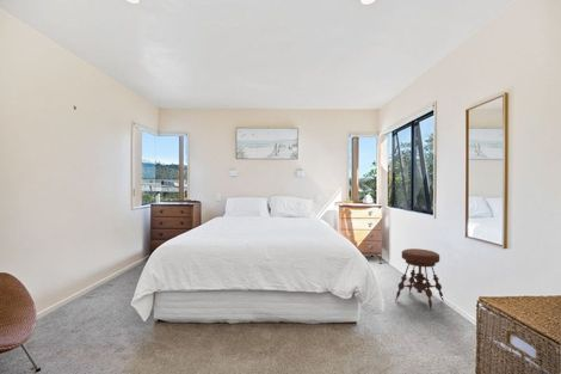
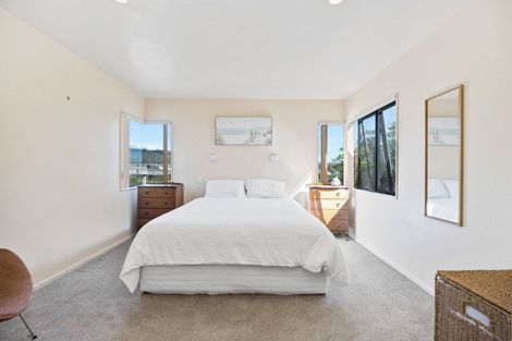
- stool (419, 275)
